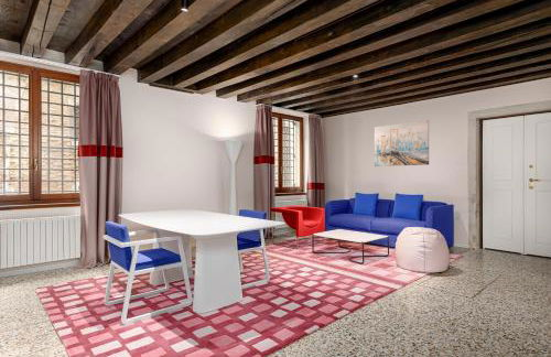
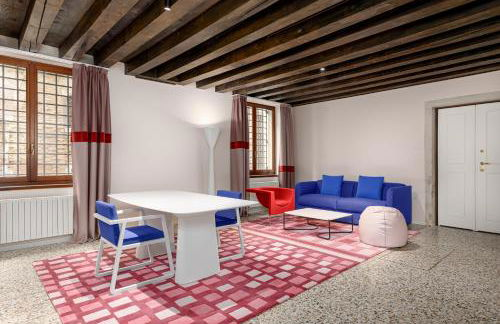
- wall art (400, 144)
